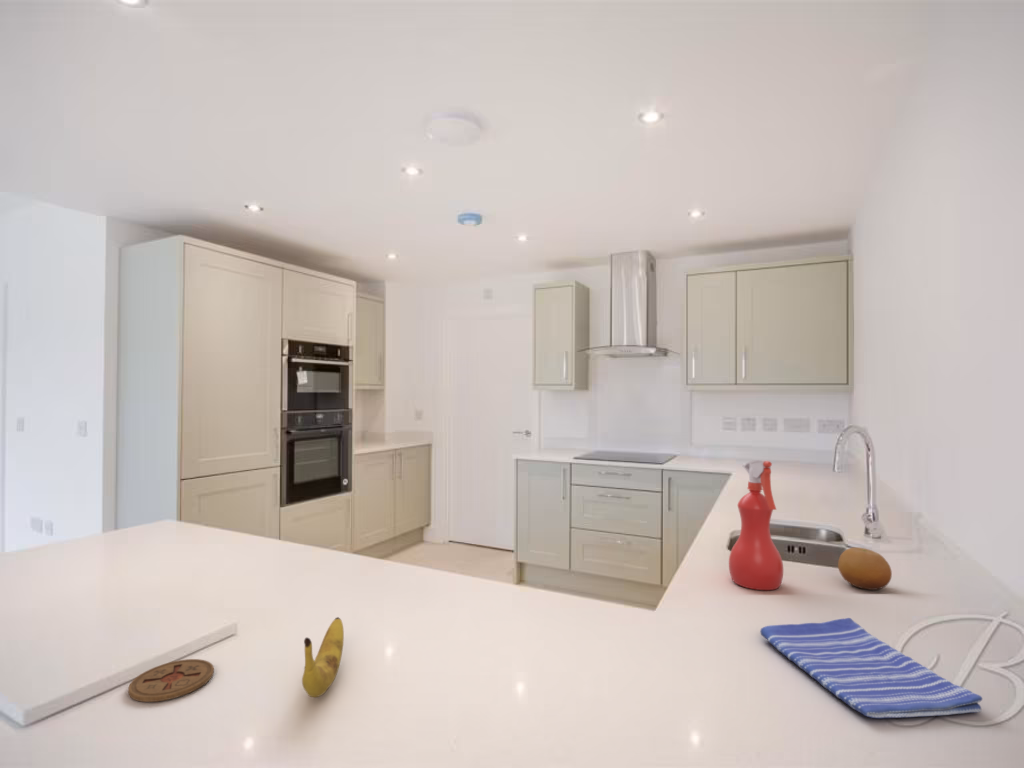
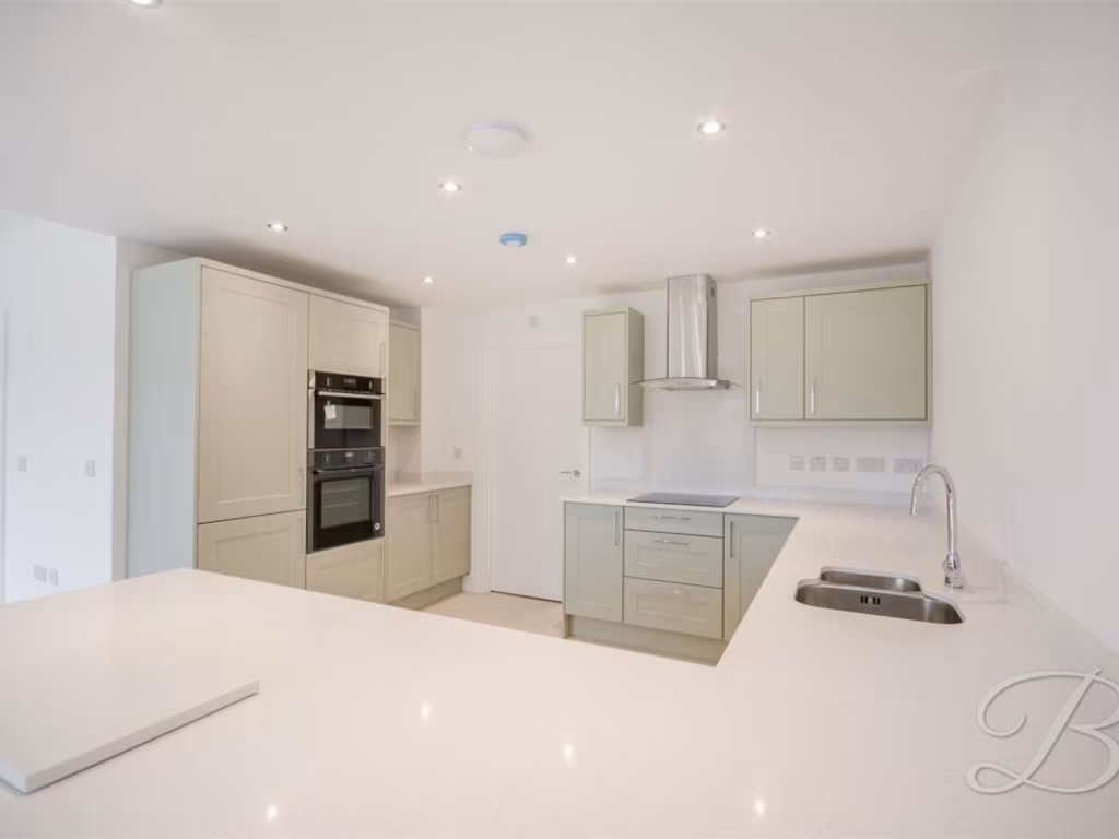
- coaster (172, 679)
- dish towel (856, 660)
- fruit (864, 568)
- spray bottle (758, 521)
- banana (324, 645)
